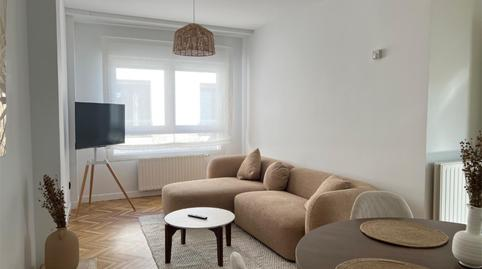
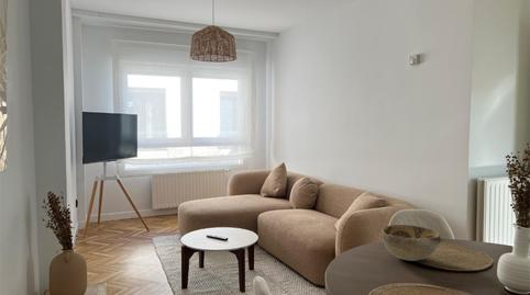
+ decorative bowl (409, 245)
